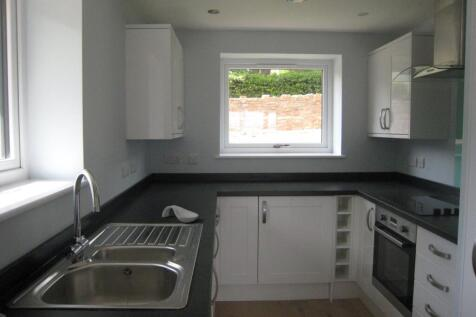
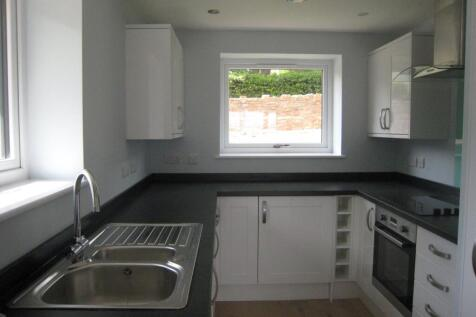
- spoon rest (179, 213)
